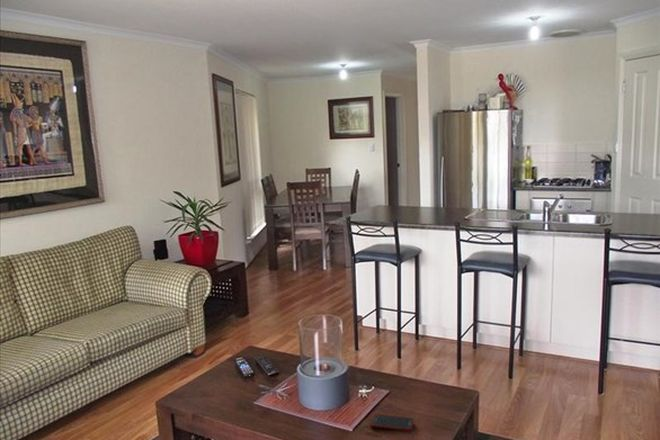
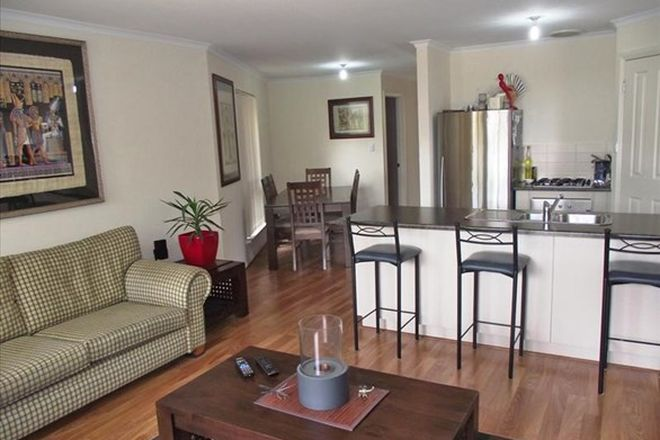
- cell phone (392, 422)
